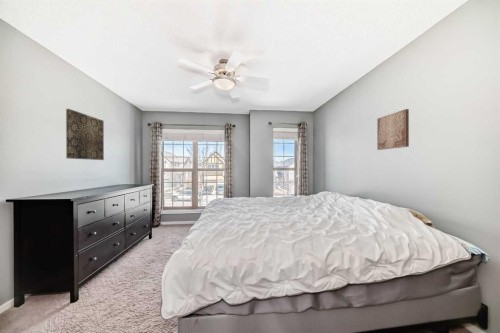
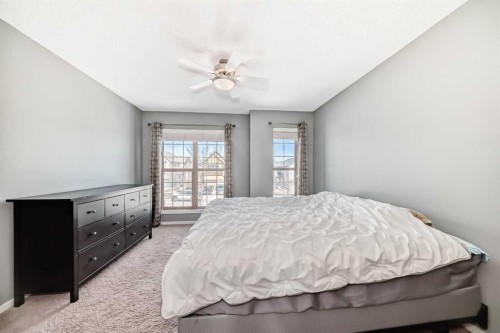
- wall art (391, 131)
- wall art (87, 137)
